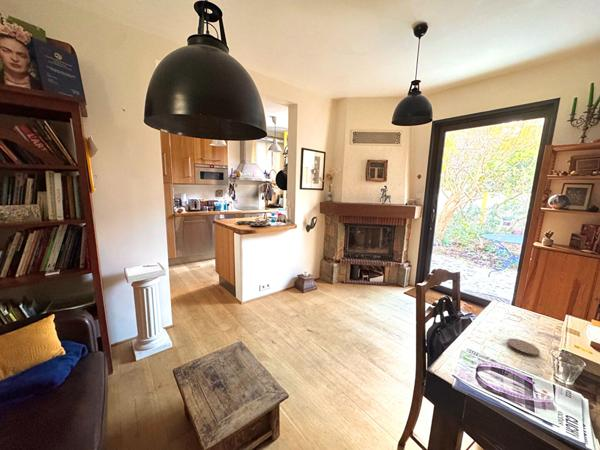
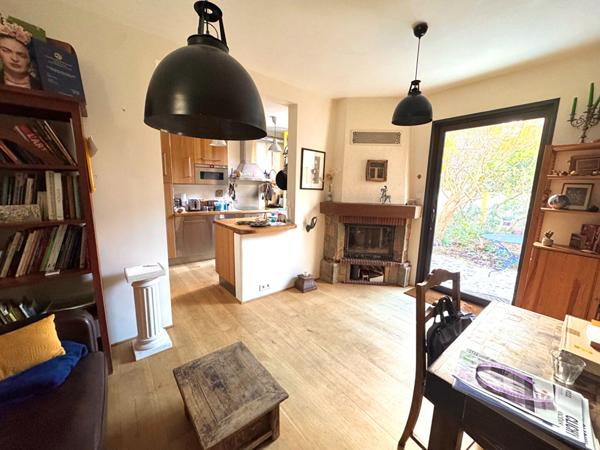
- coaster (522, 347)
